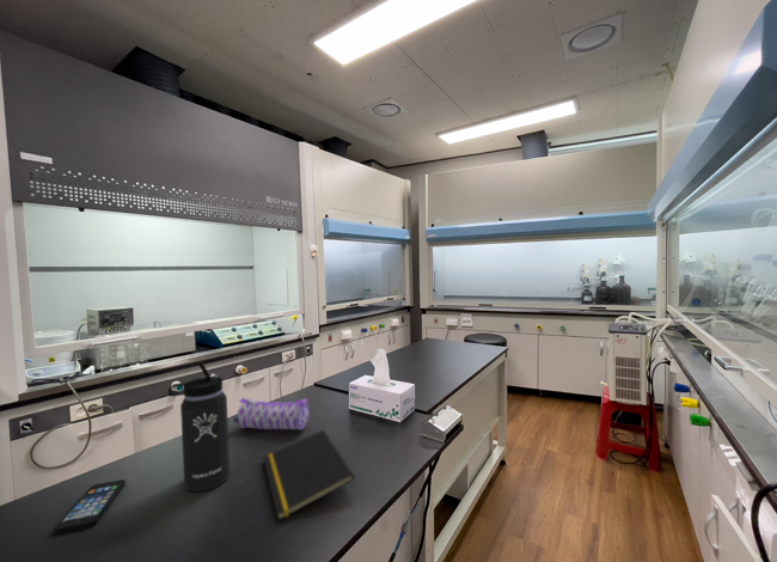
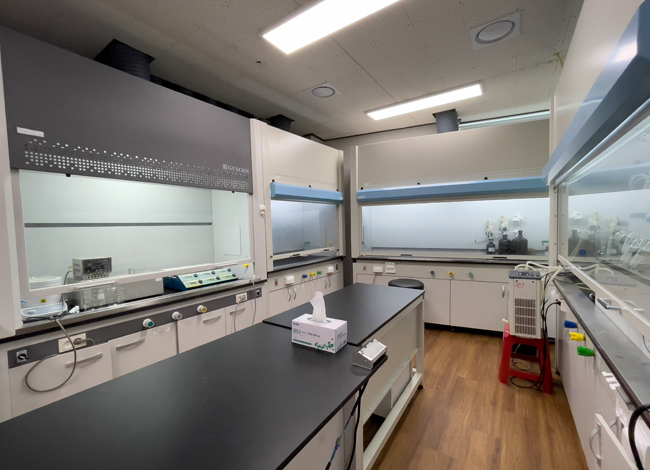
- smartphone (93, 503)
- pencil case (274, 413)
- thermos bottle (200, 421)
- notepad (305, 466)
